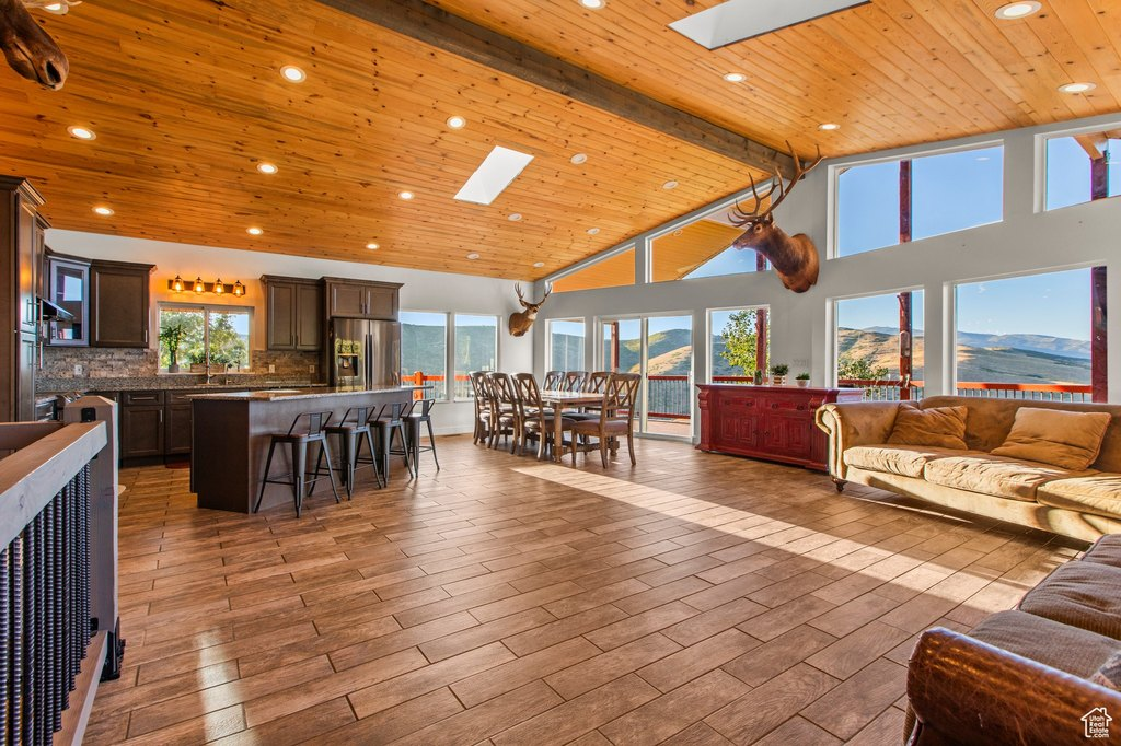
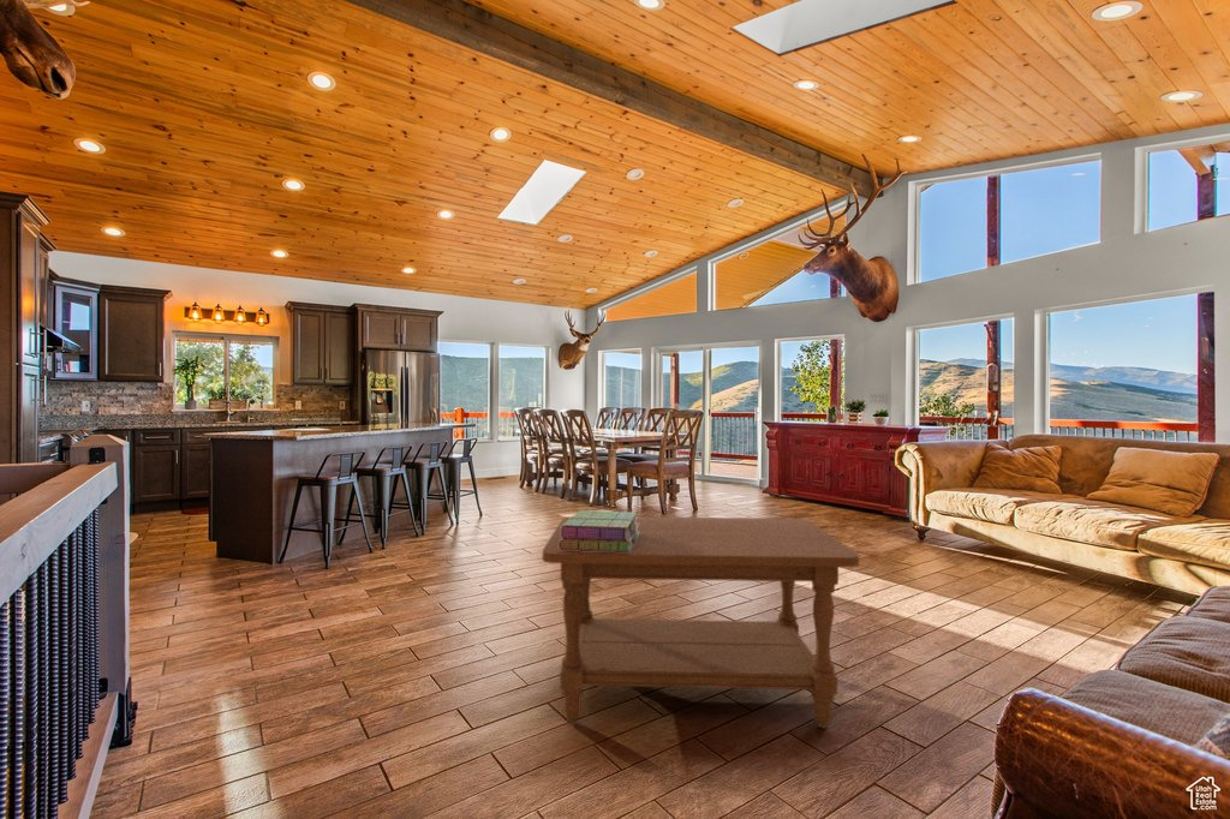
+ stack of books (601, 528)
+ coffee table (689, 621)
